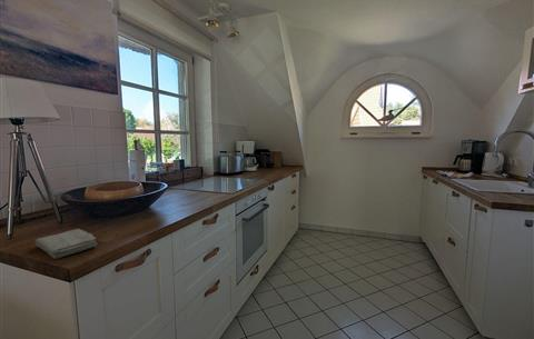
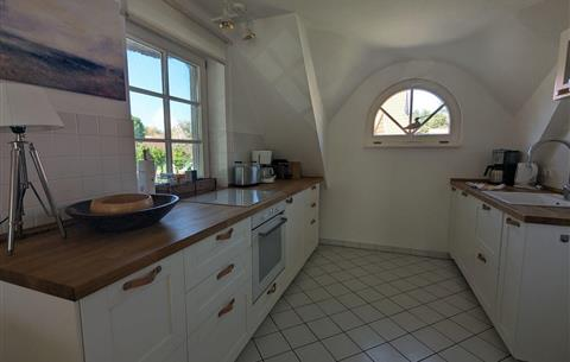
- washcloth (67, 241)
